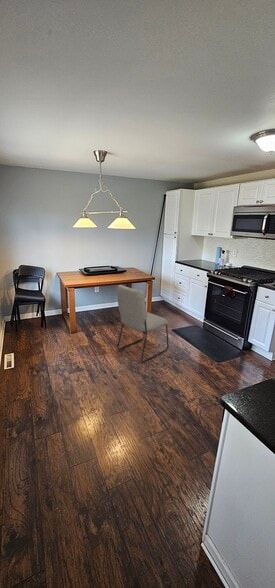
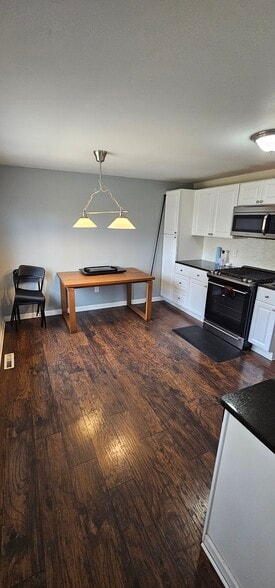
- chair (142, 319)
